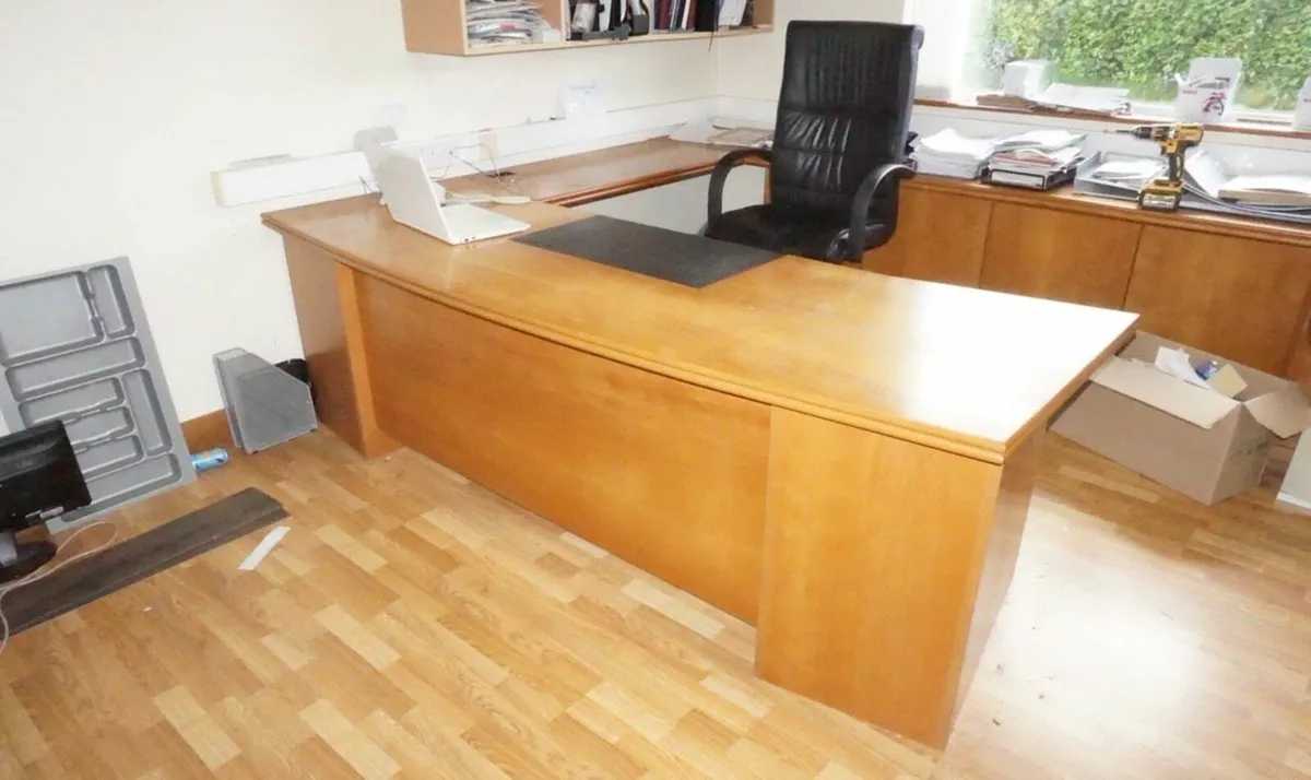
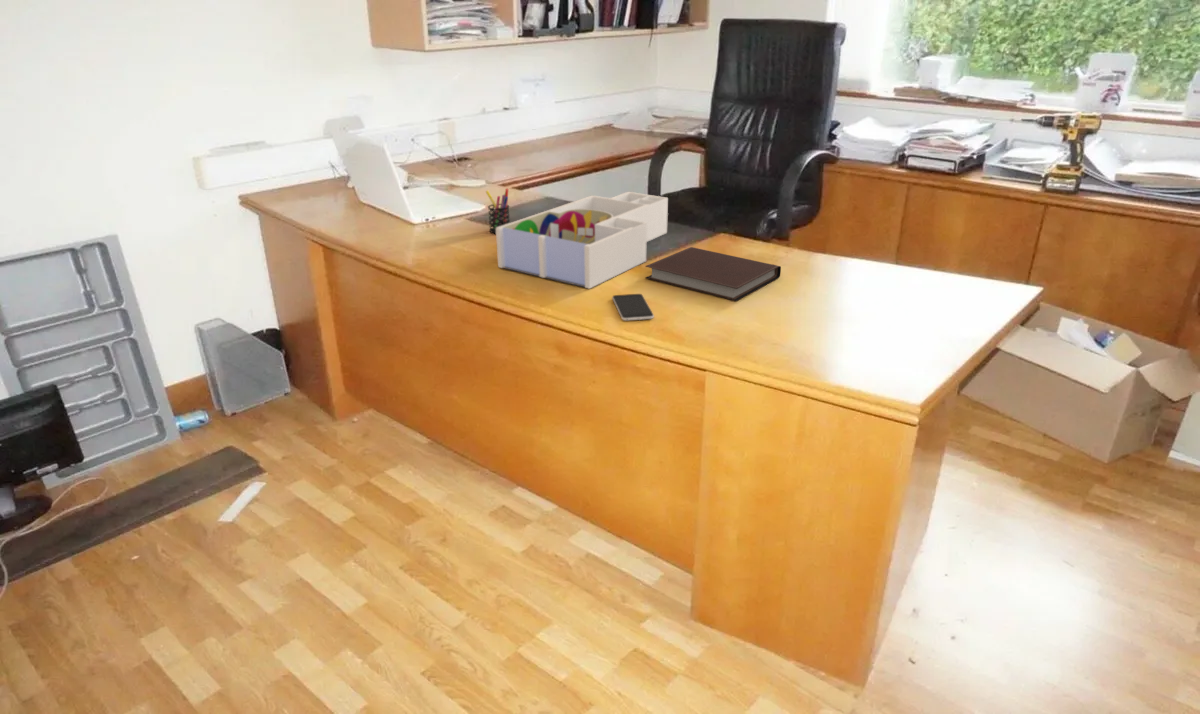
+ notebook (712, 271)
+ desk organizer (601, 233)
+ pen holder (501, 209)
+ smartphone (632, 306)
